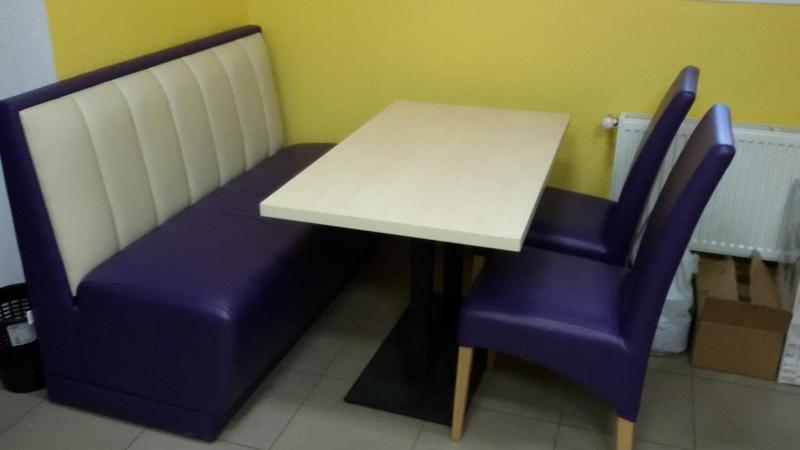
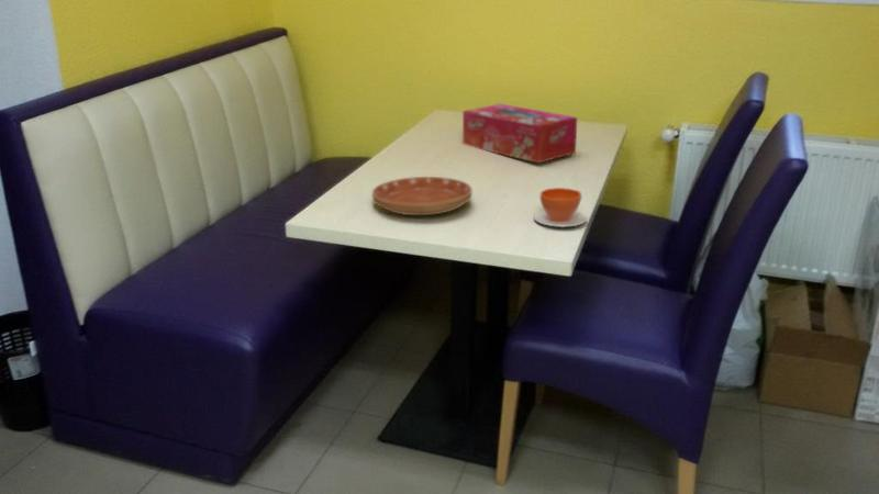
+ saucer (422, 197)
+ teacup (561, 206)
+ tissue box (518, 131)
